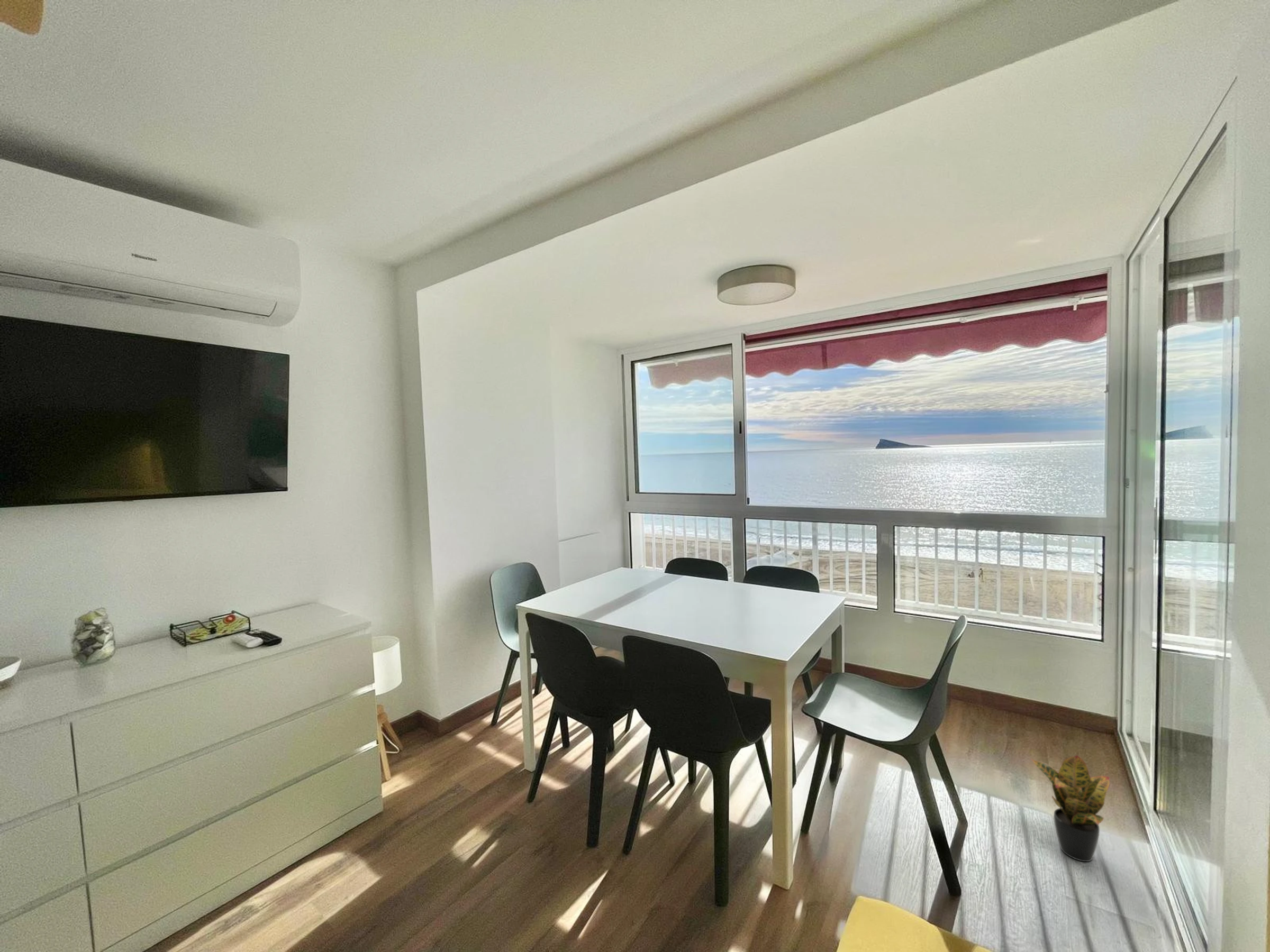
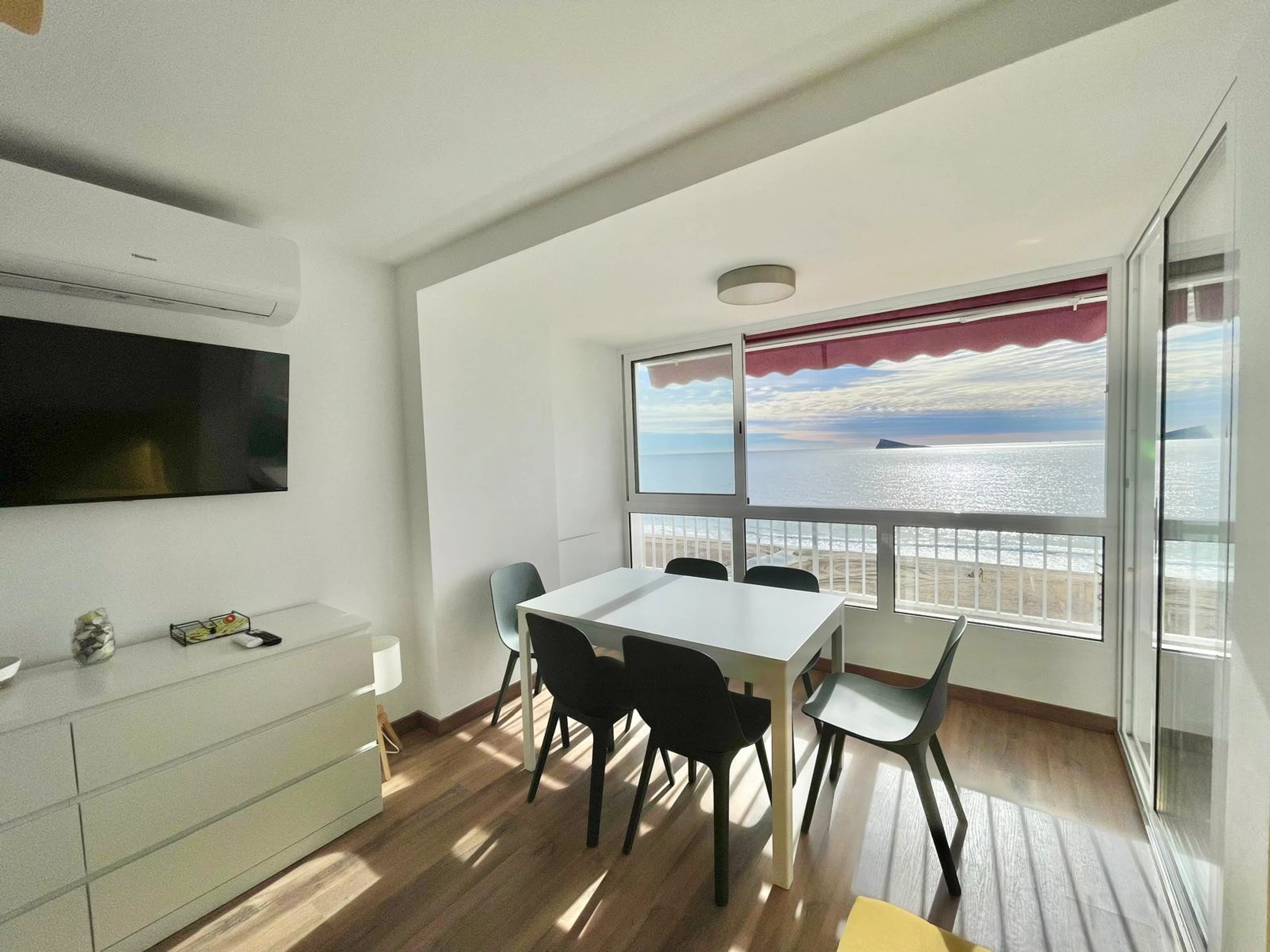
- potted plant (1074, 805)
